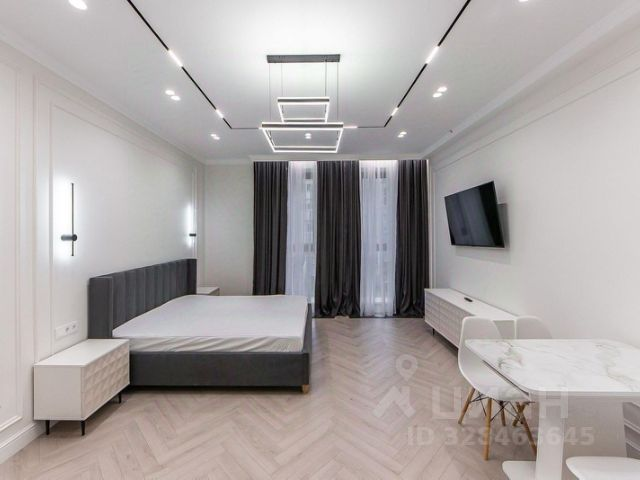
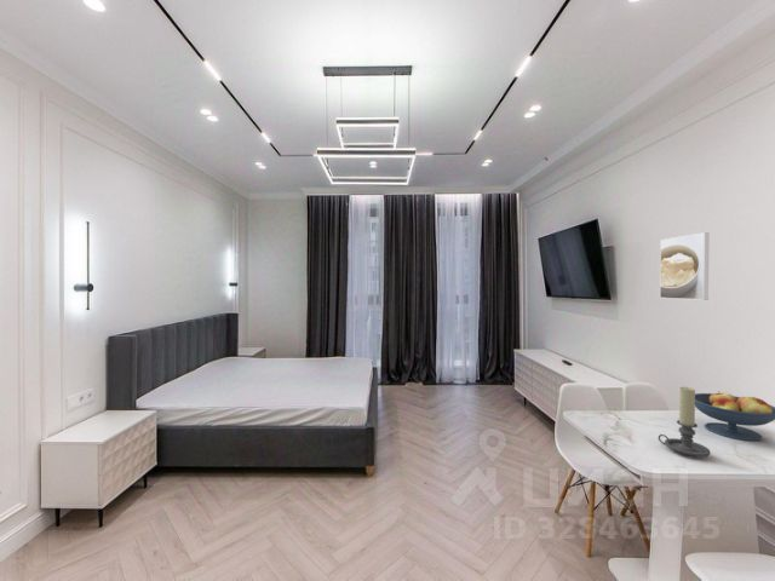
+ candle holder (682, 418)
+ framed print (682, 268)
+ fruit bowl (731, 412)
